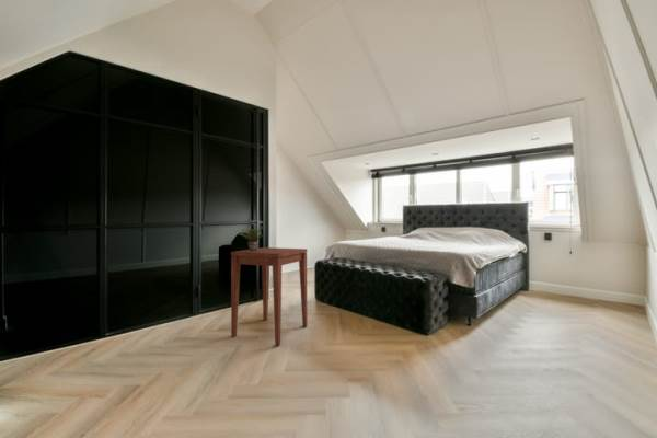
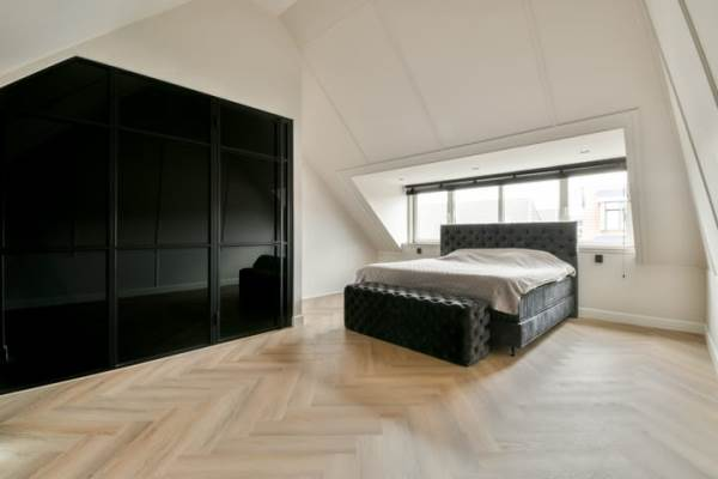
- side table (267, 290)
- potted plant (253, 238)
